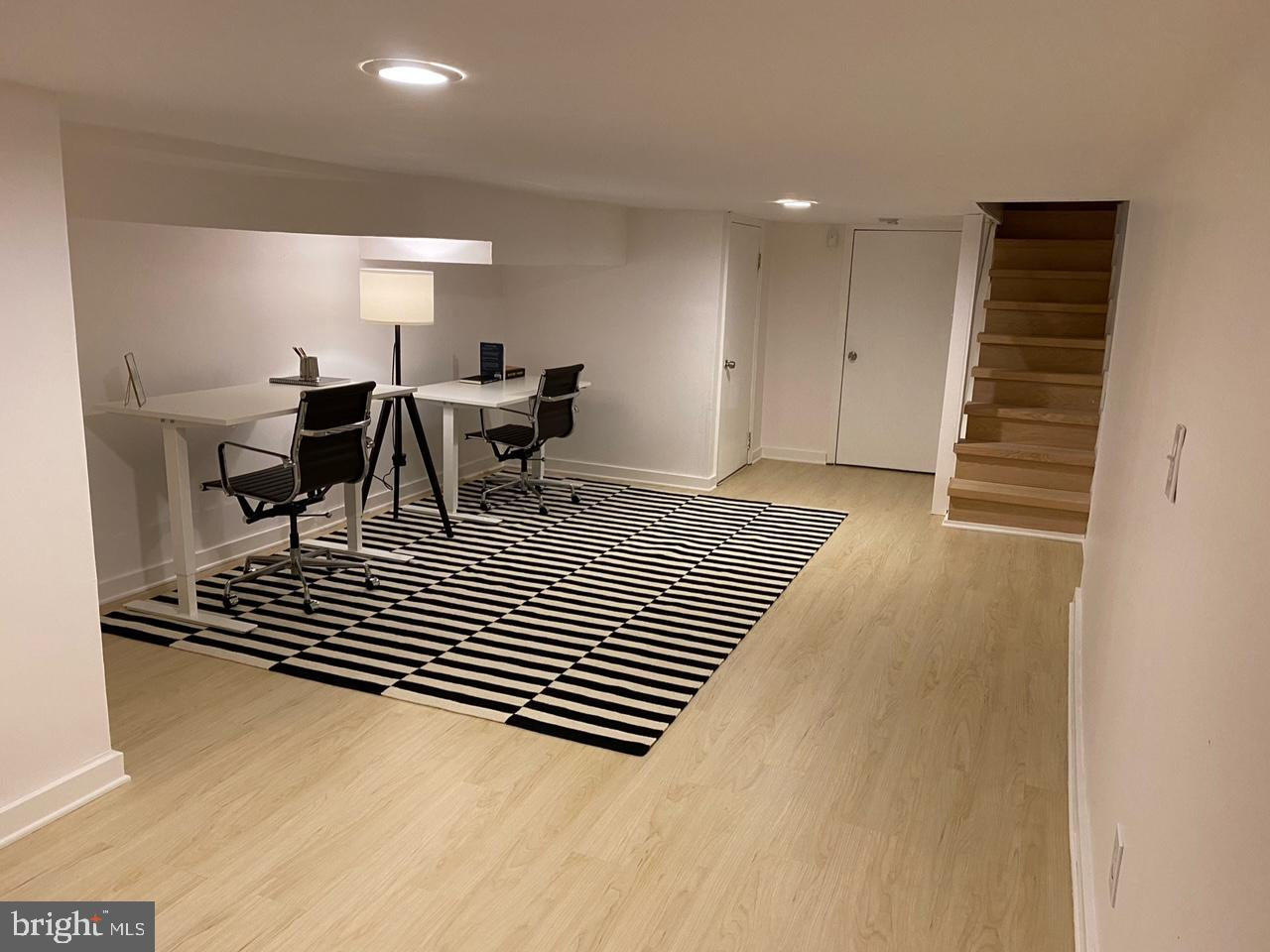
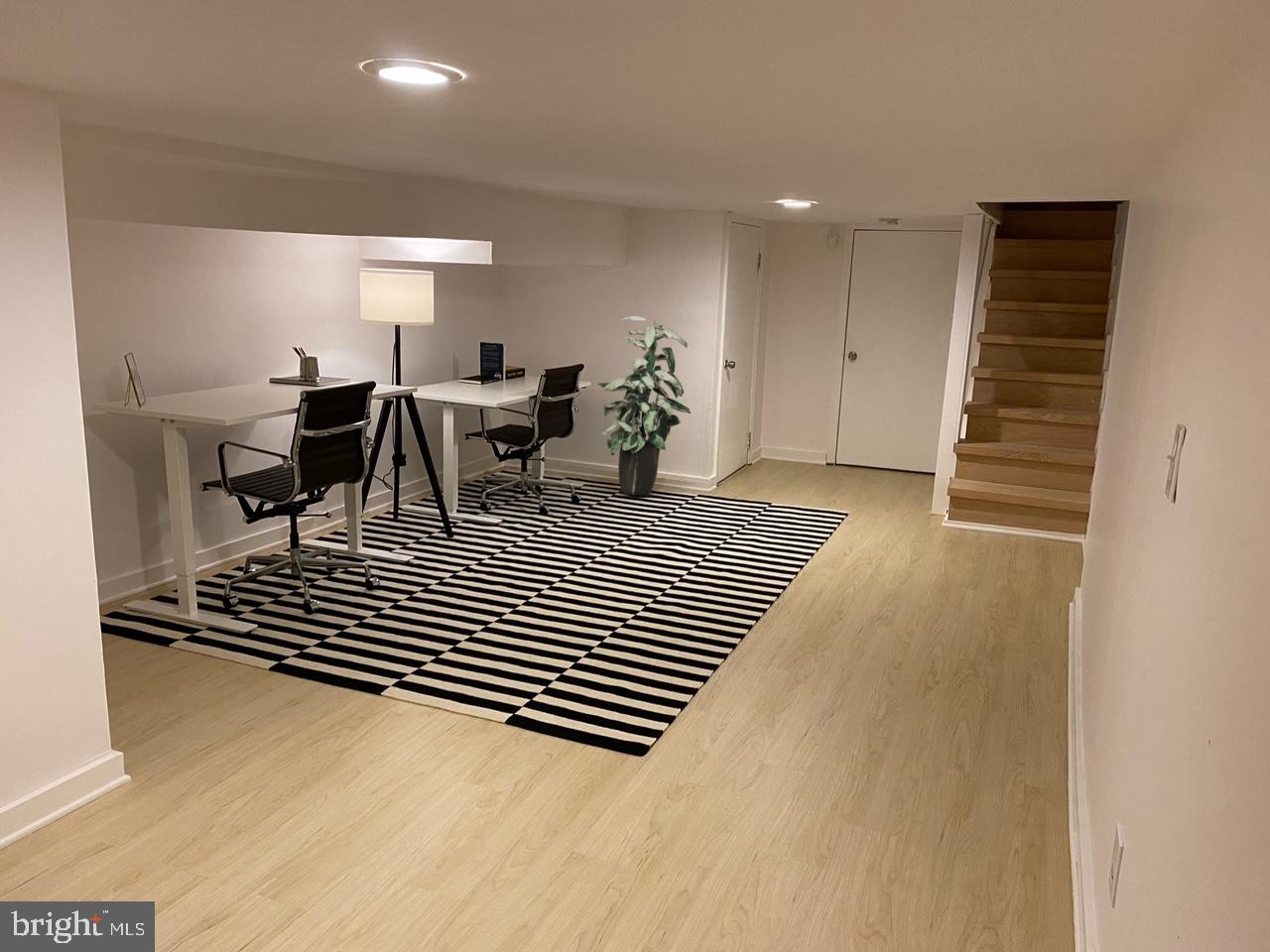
+ indoor plant (640, 406)
